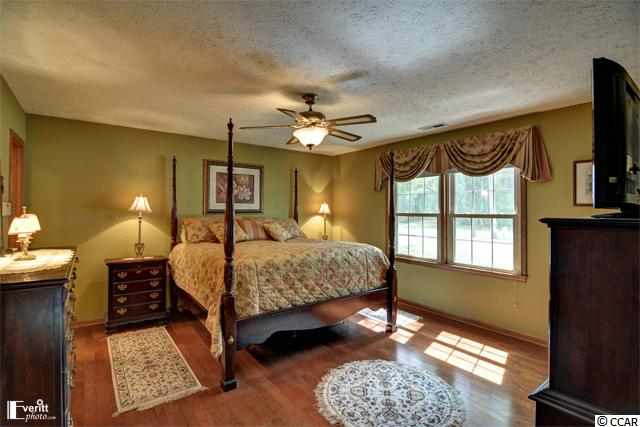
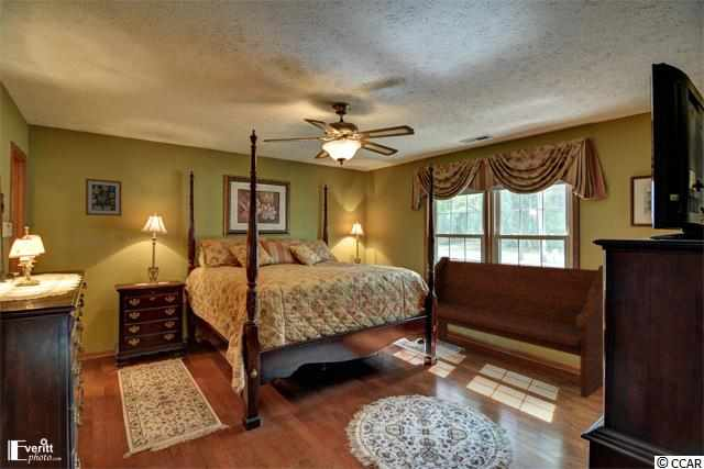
+ bench (496, 311)
+ wall art (103, 198)
